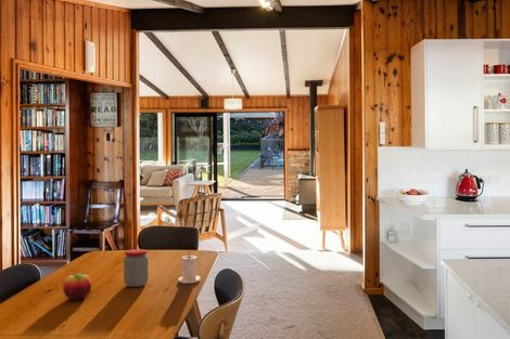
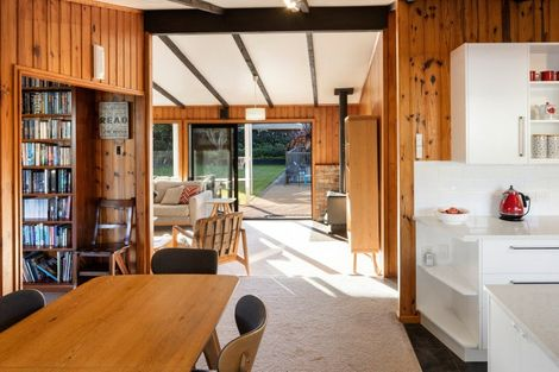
- candle (189, 266)
- fruit (77, 285)
- jar (136, 268)
